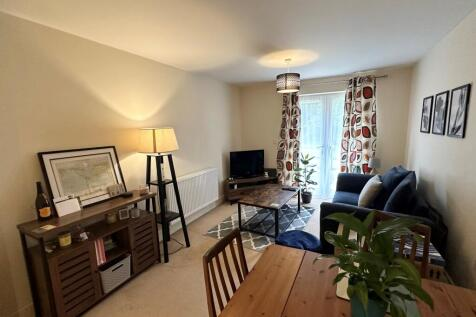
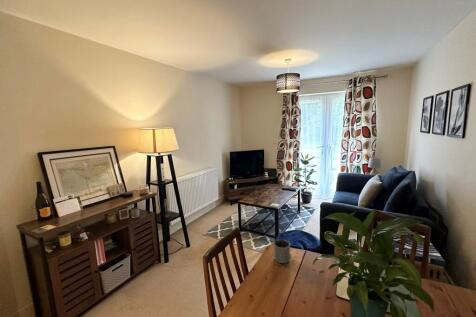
+ mug (283, 252)
